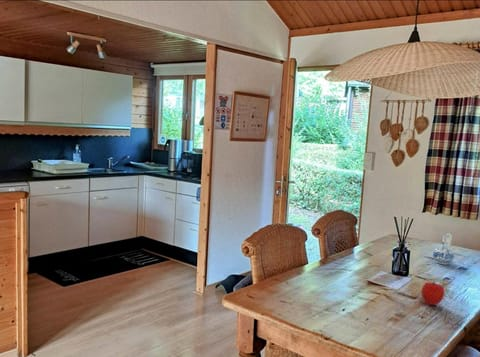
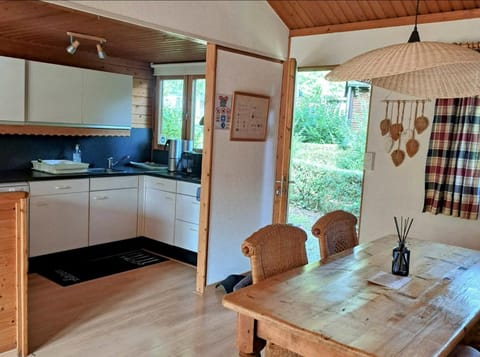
- fruit (432, 292)
- ceramic pitcher (444, 247)
